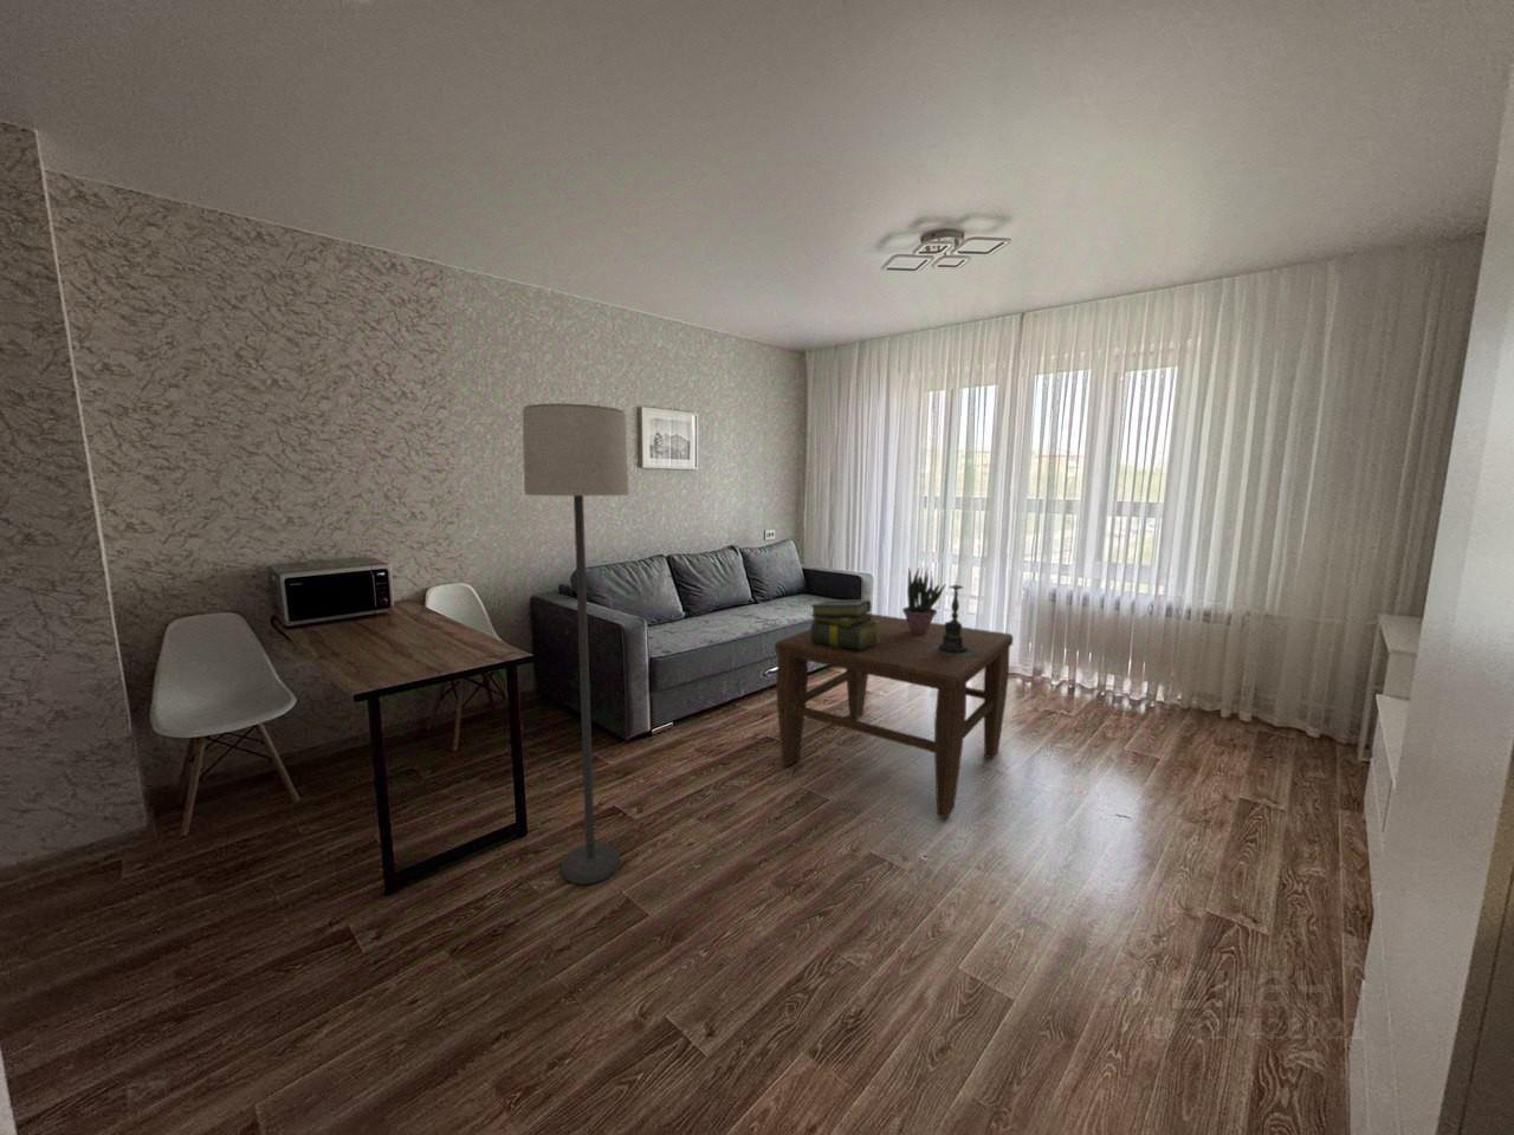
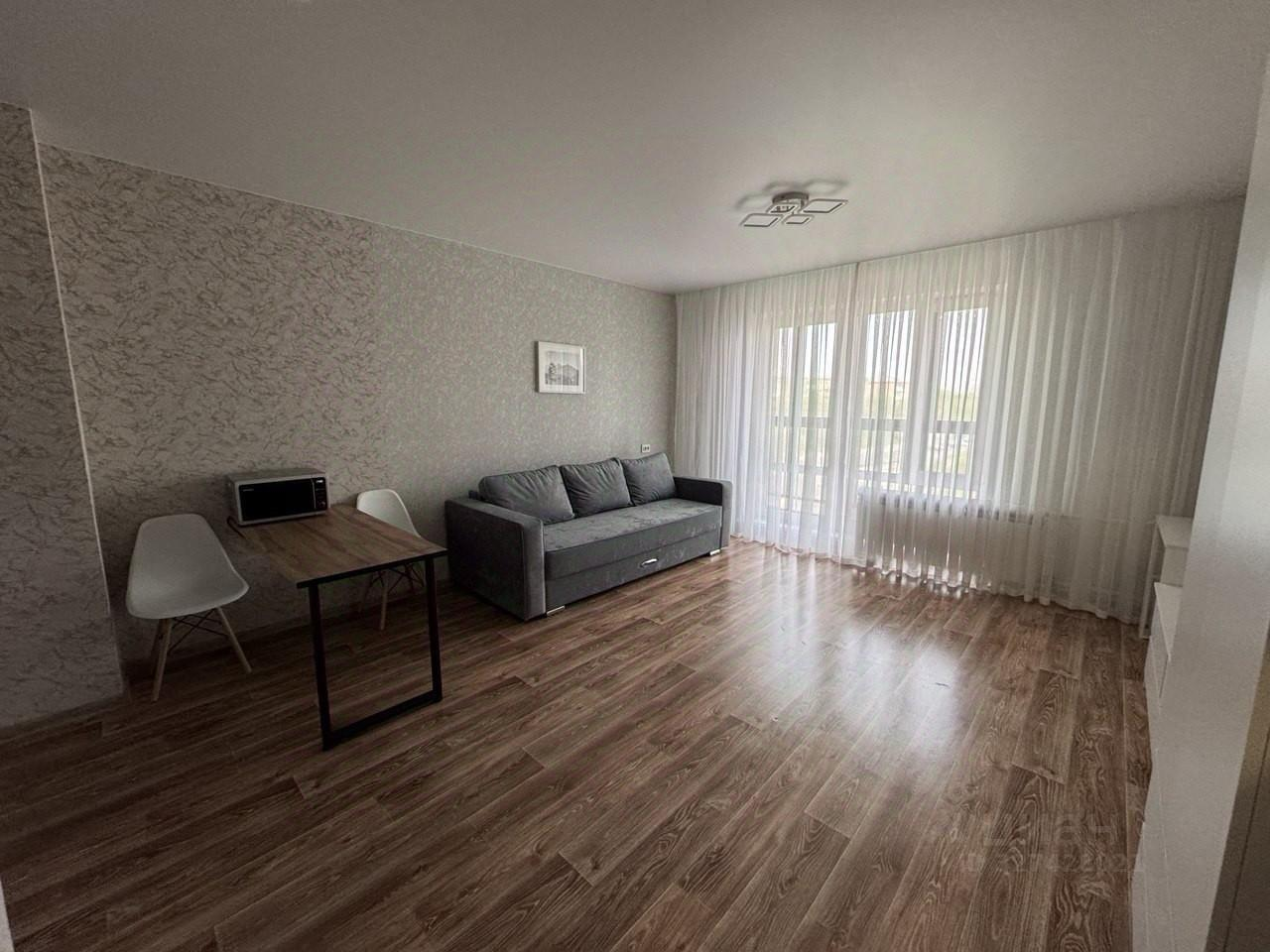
- potted plant (922, 600)
- stack of books (842, 621)
- coffee table (896, 680)
- lamp (583, 650)
- candle holder (956, 613)
